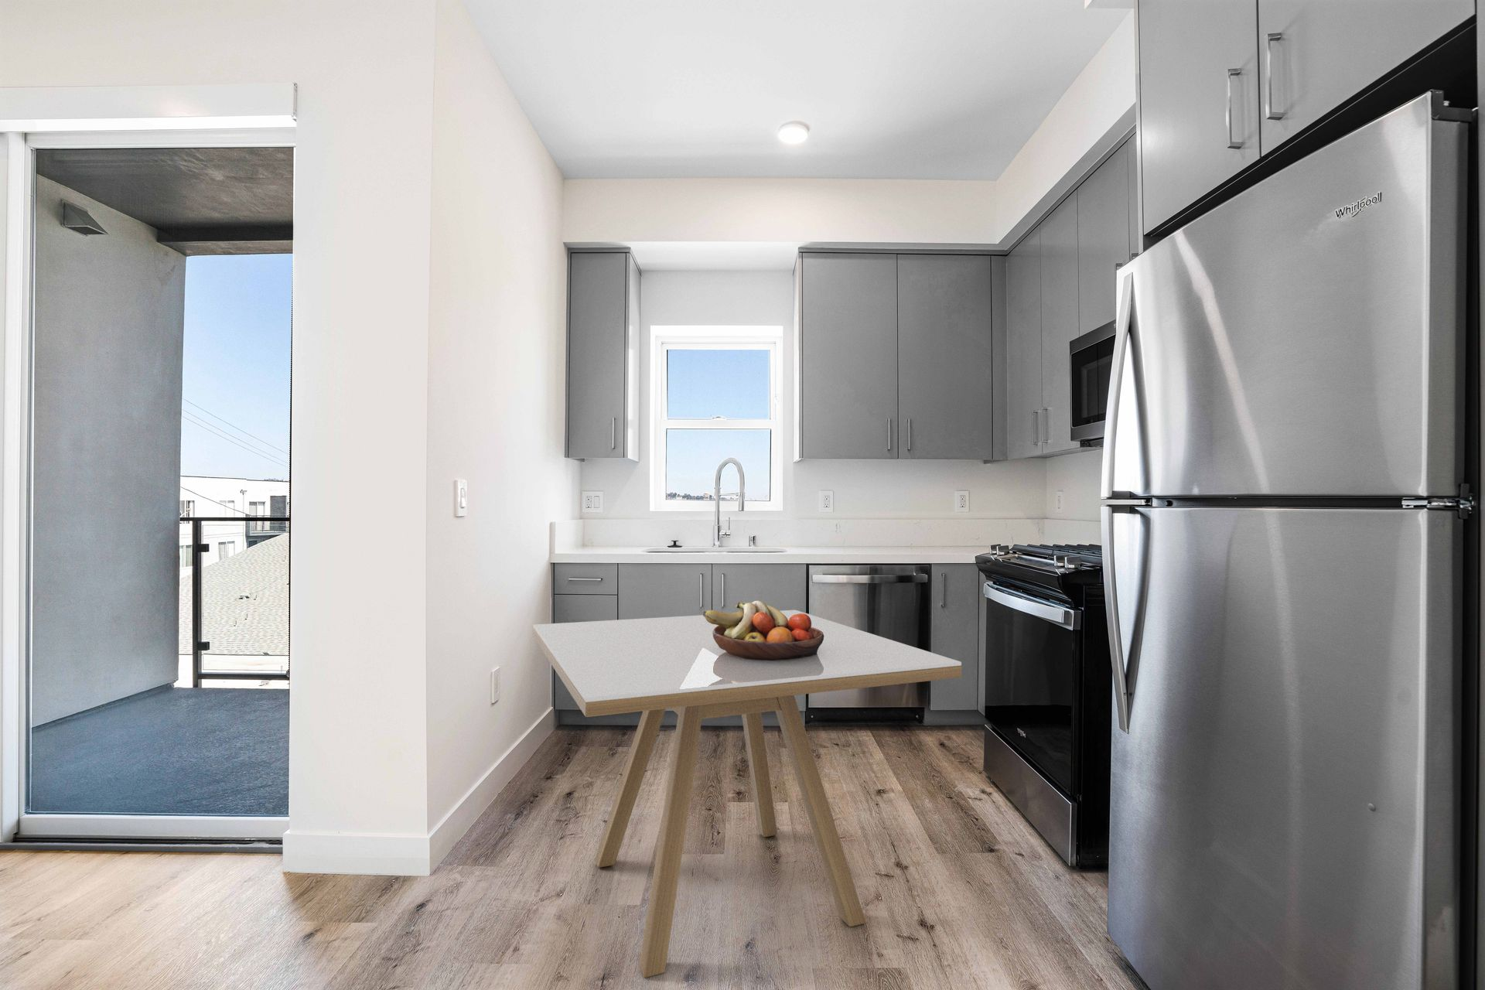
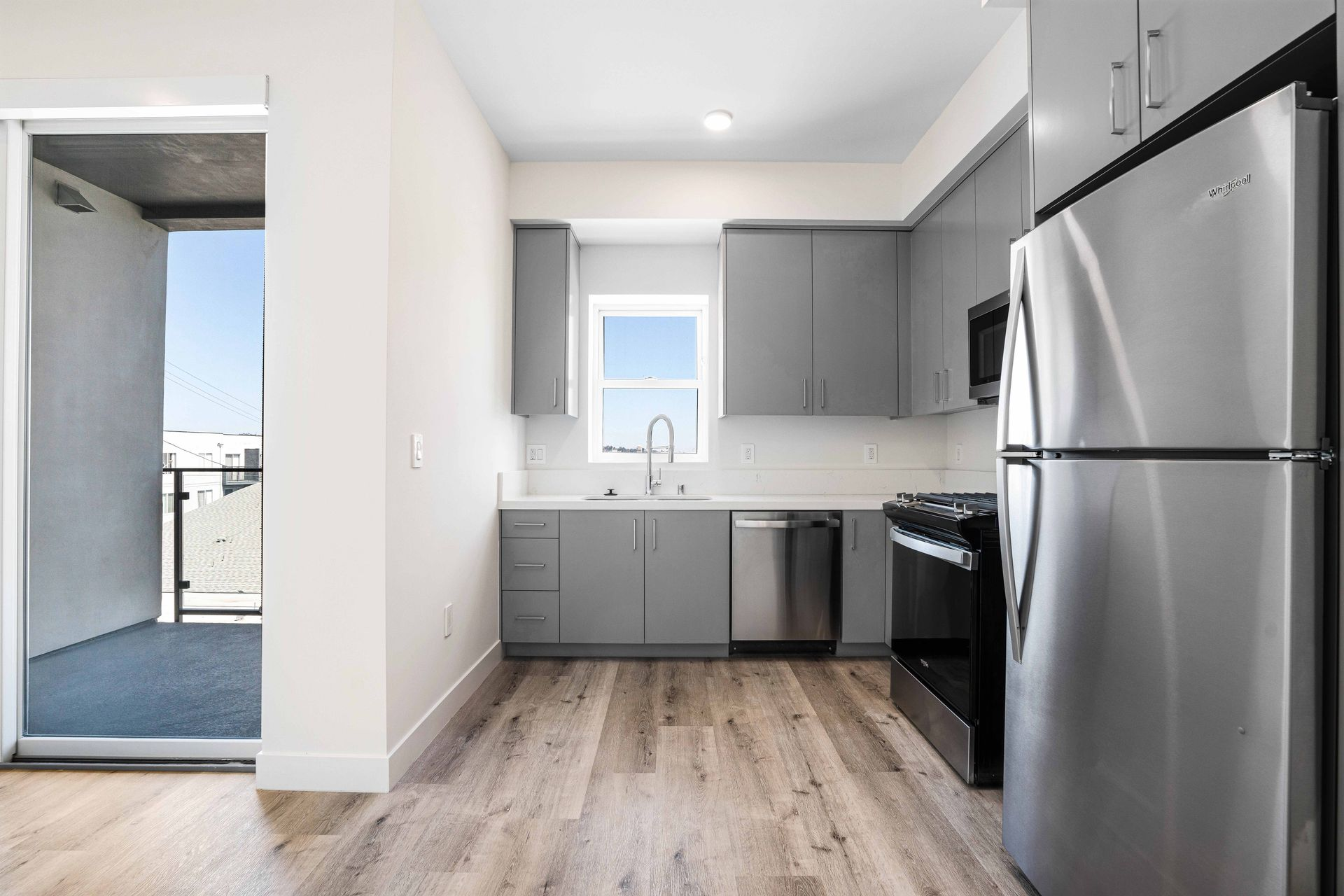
- fruit bowl (767, 625)
- dining table (695, 759)
